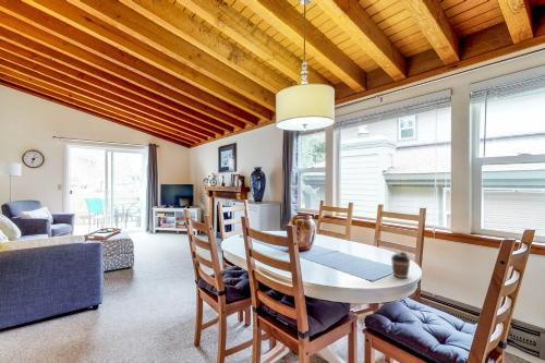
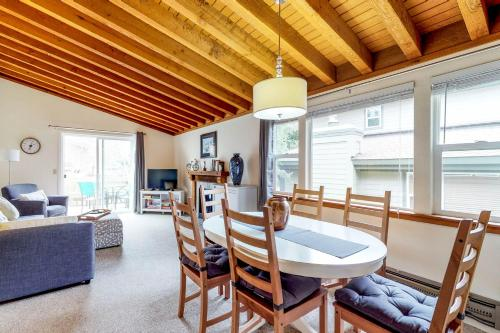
- coffee cup (400, 264)
